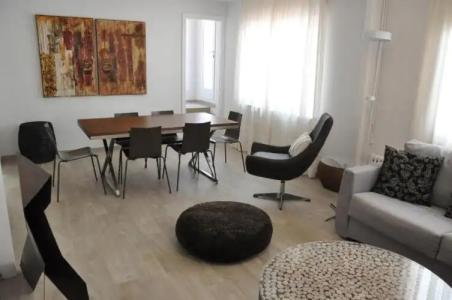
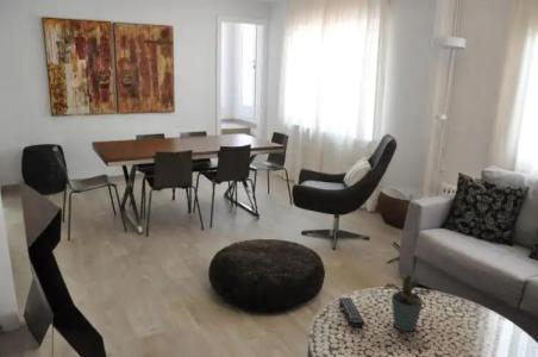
+ potted plant (406, 301)
+ remote control (350, 311)
